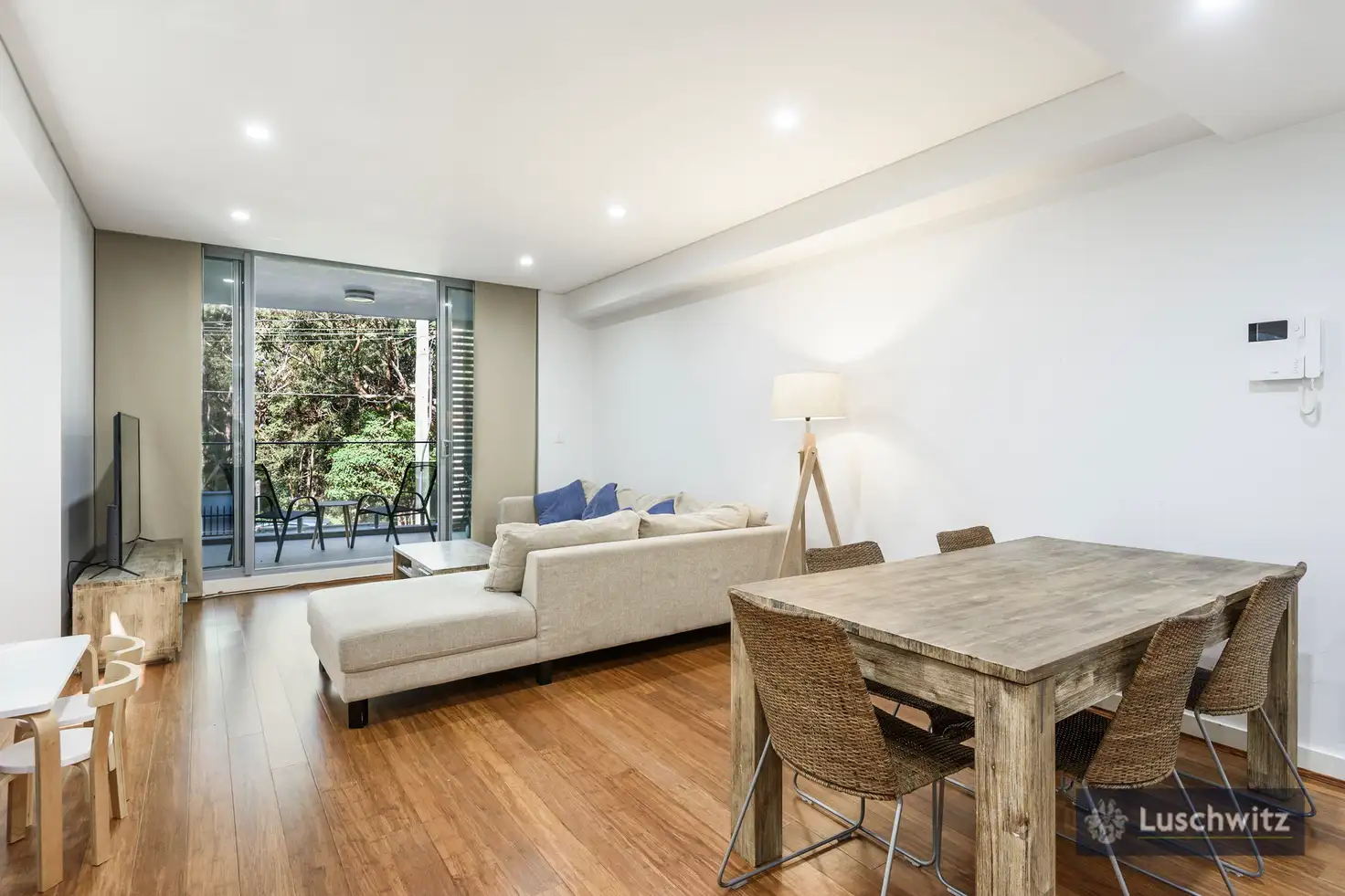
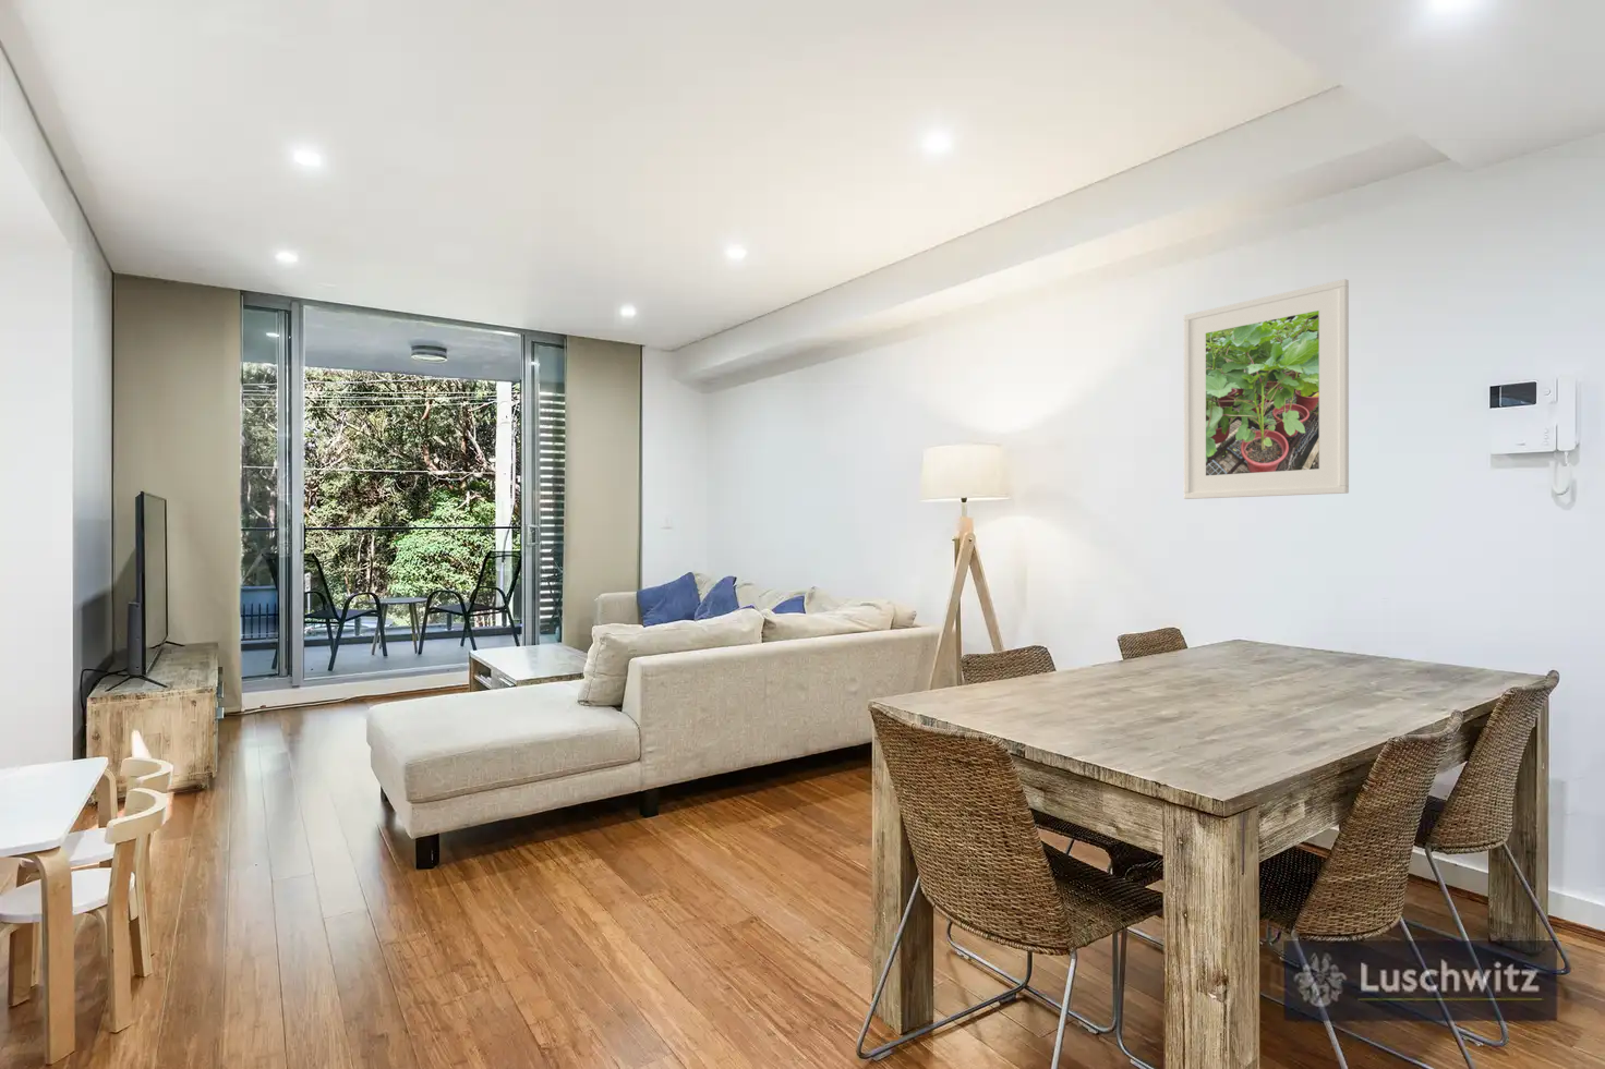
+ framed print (1259, 396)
